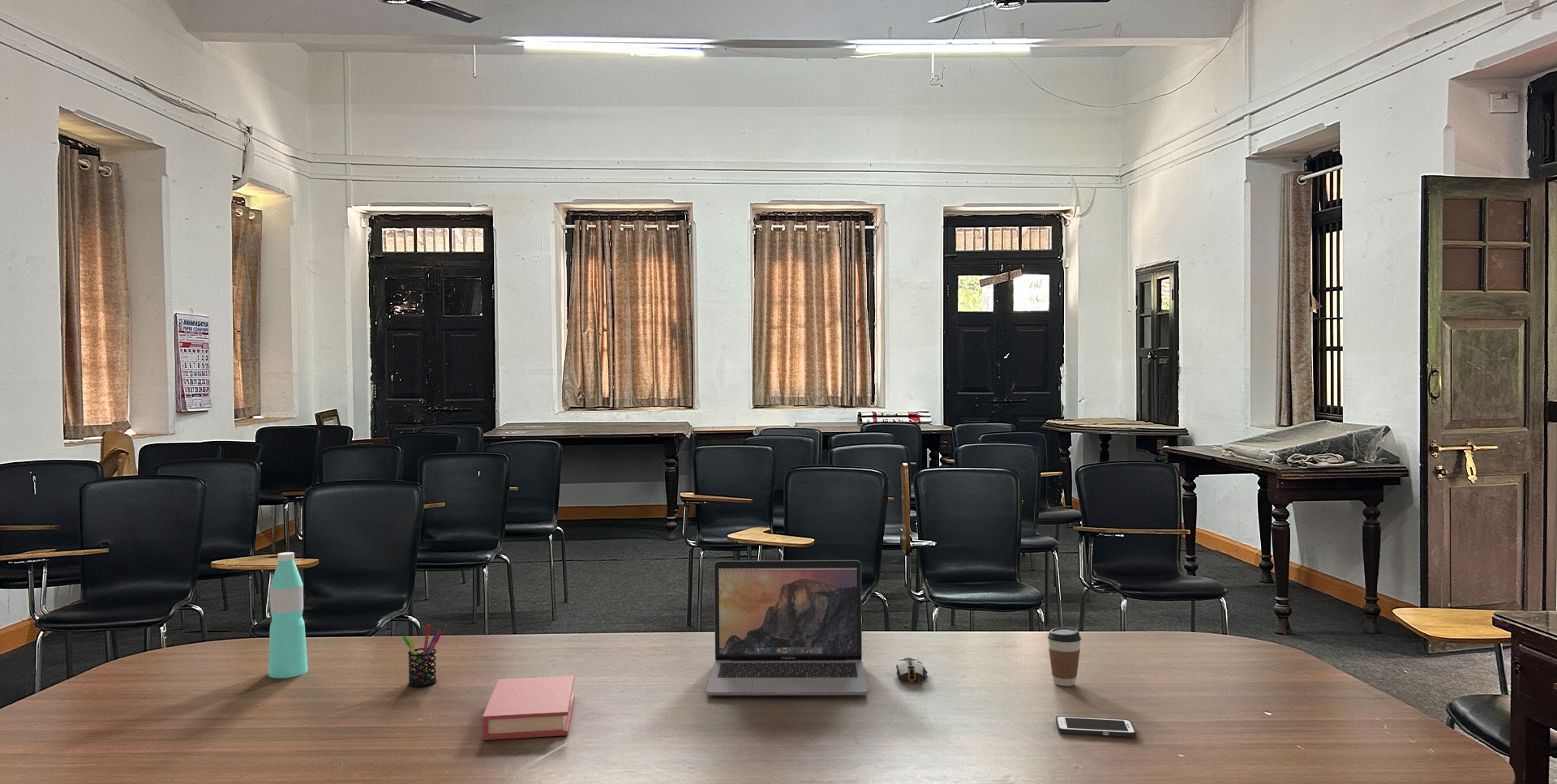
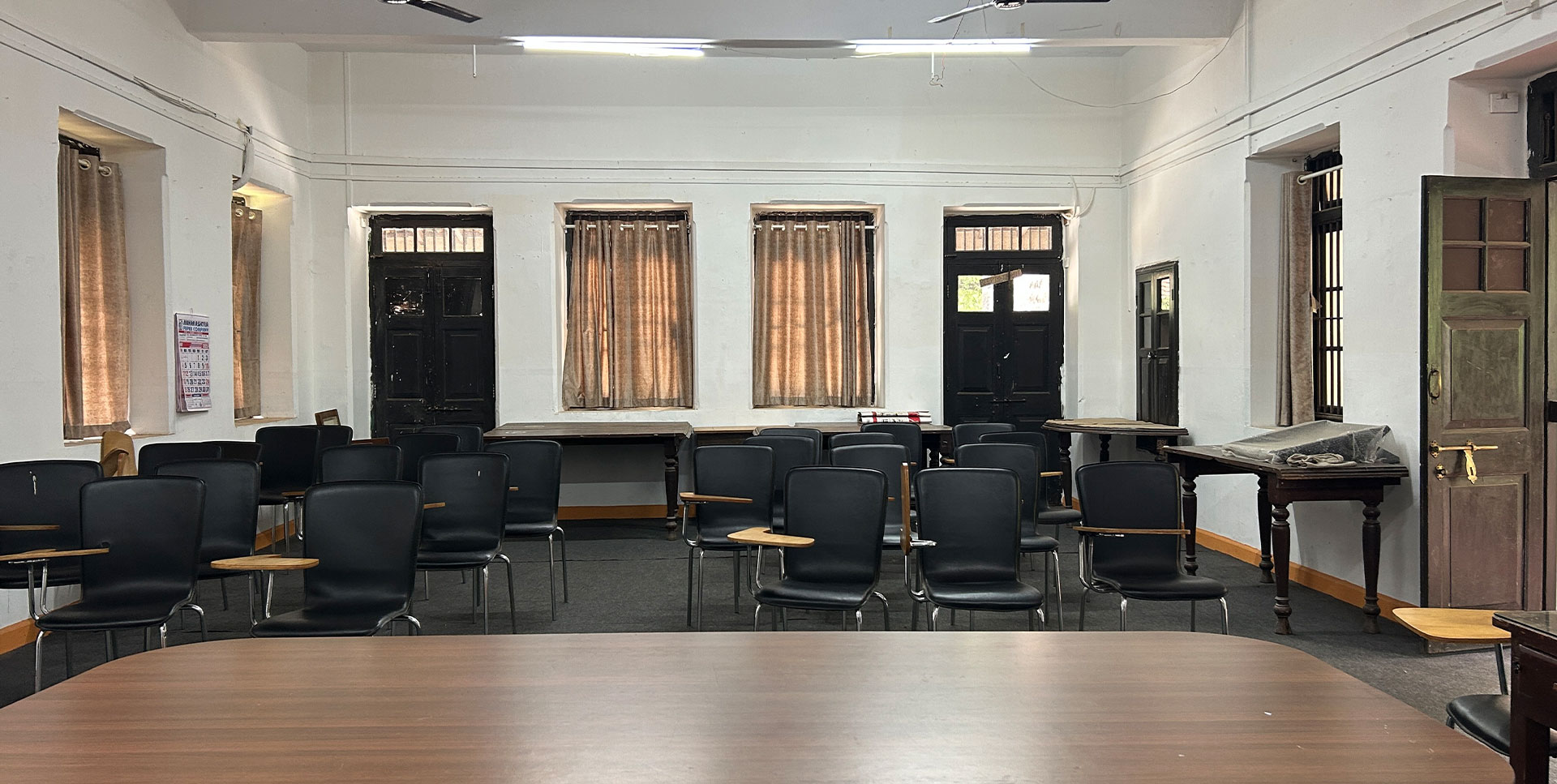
- book (531, 705)
- pen holder (419, 654)
- computer mouse (913, 670)
- cell phone (1095, 726)
- coffee cup (1064, 657)
- laptop (787, 625)
- water bottle (287, 613)
